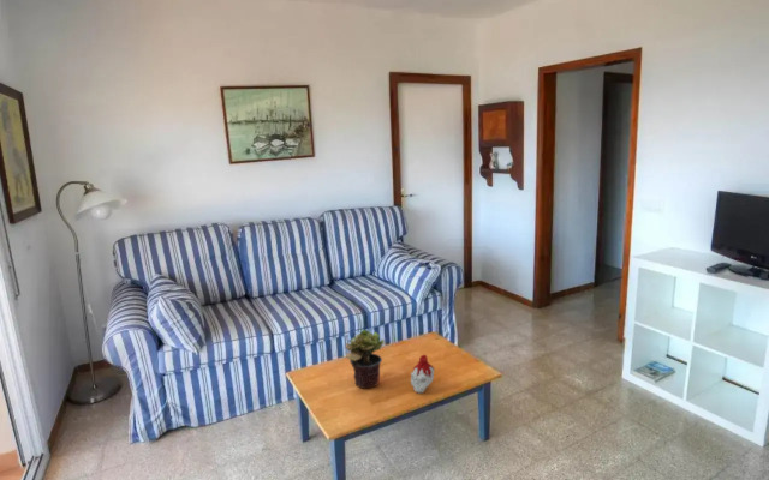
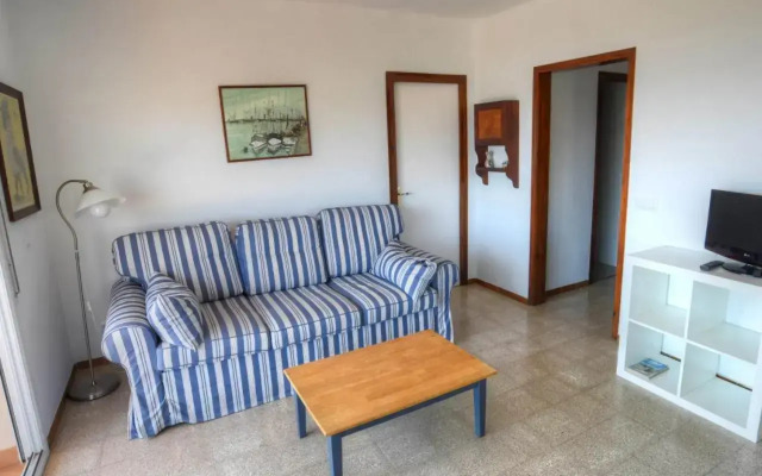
- potted plant (365, 355)
- candle (423, 372)
